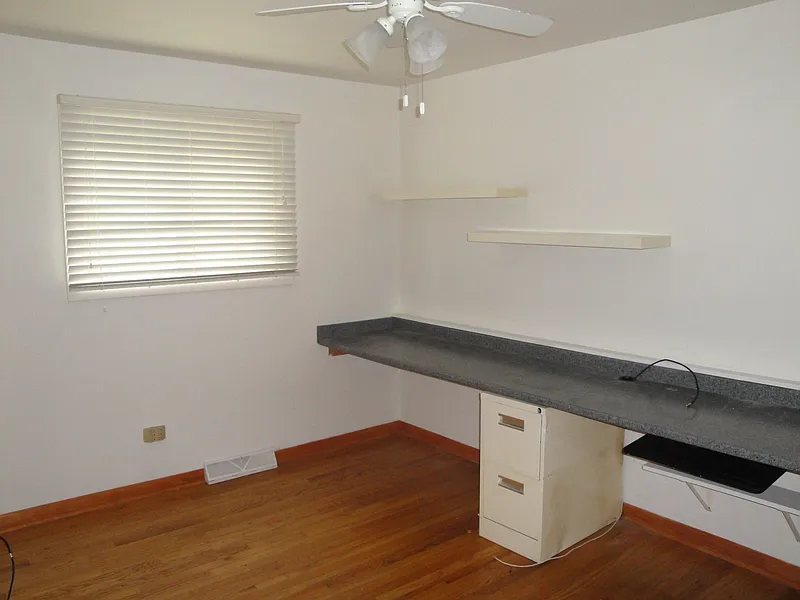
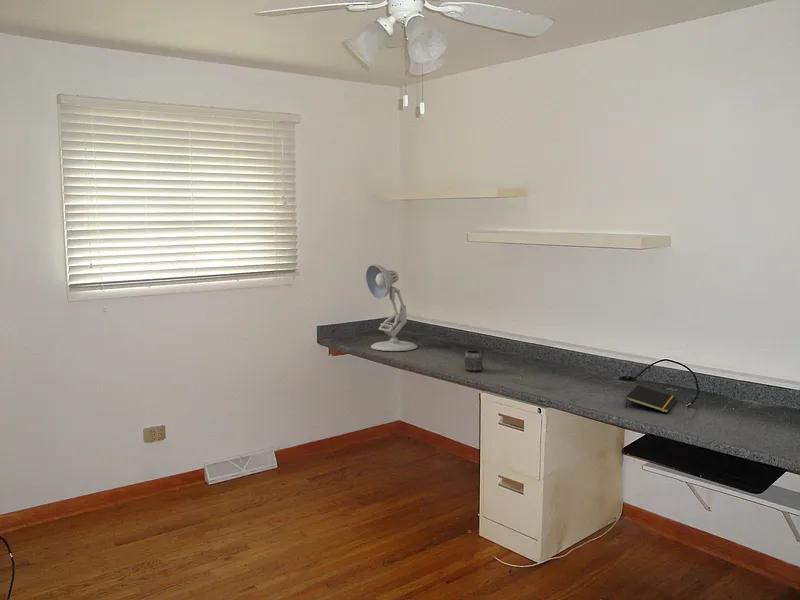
+ desk lamp (392, 304)
+ notepad (651, 398)
+ mug (475, 360)
